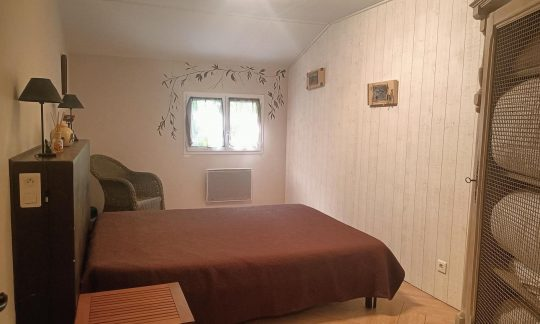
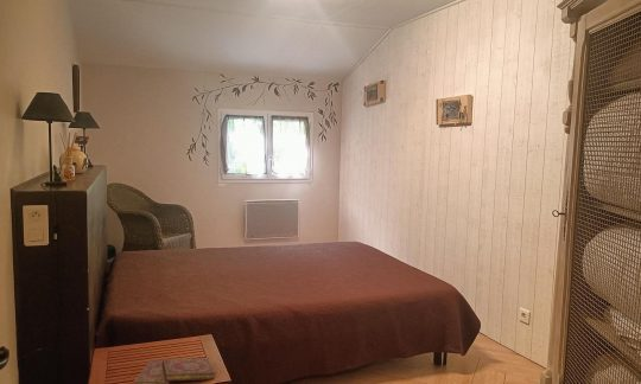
+ book (179, 369)
